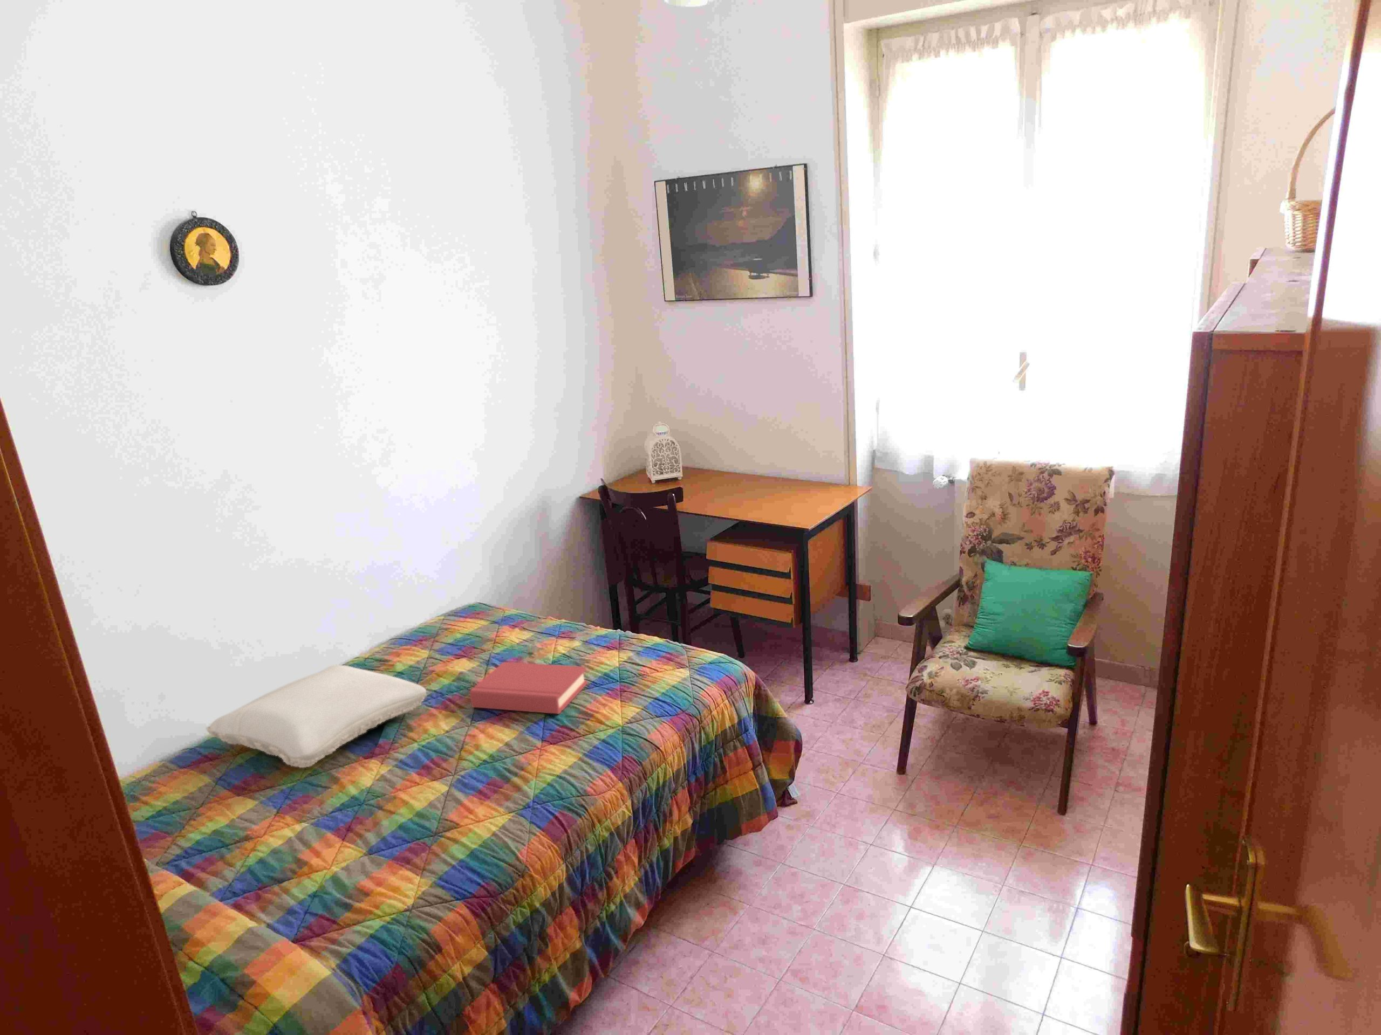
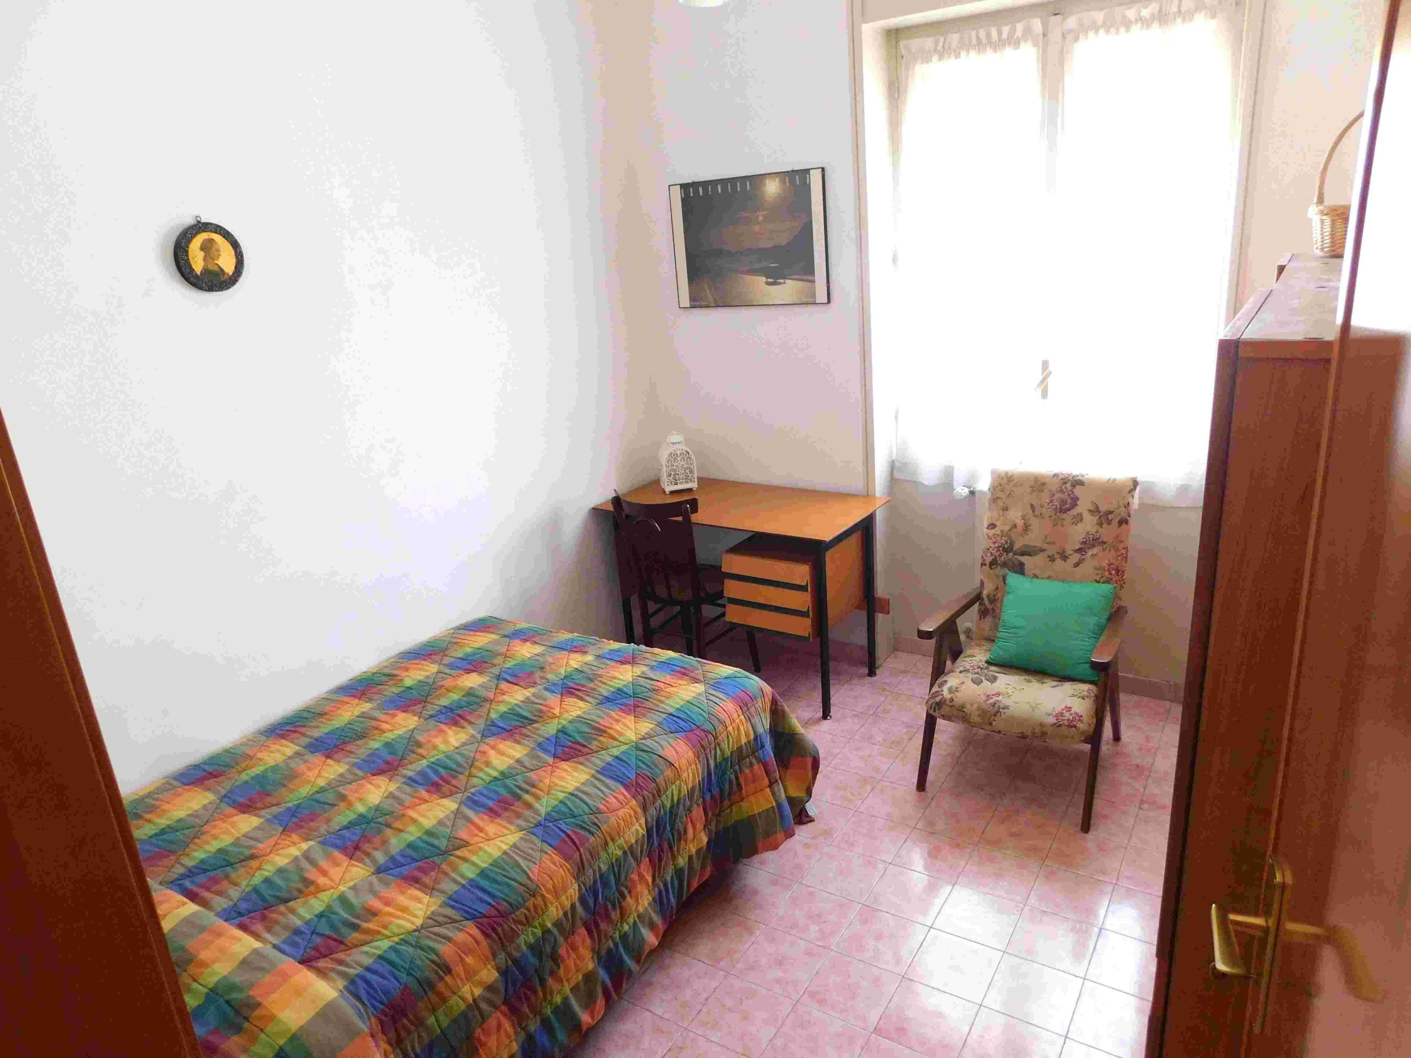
- hardback book (530, 687)
- pillow (321, 712)
